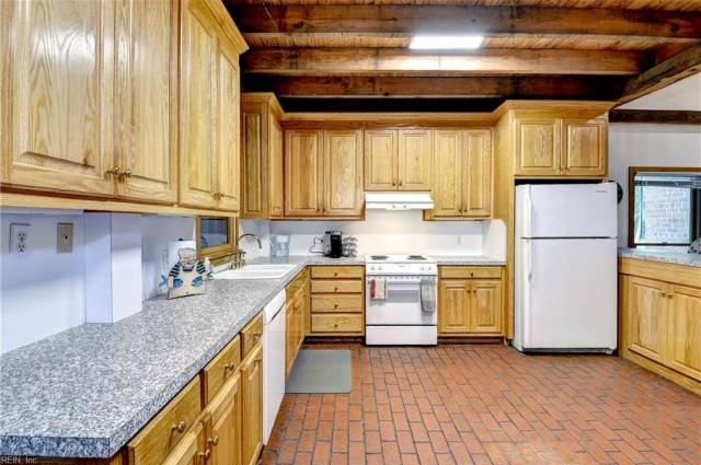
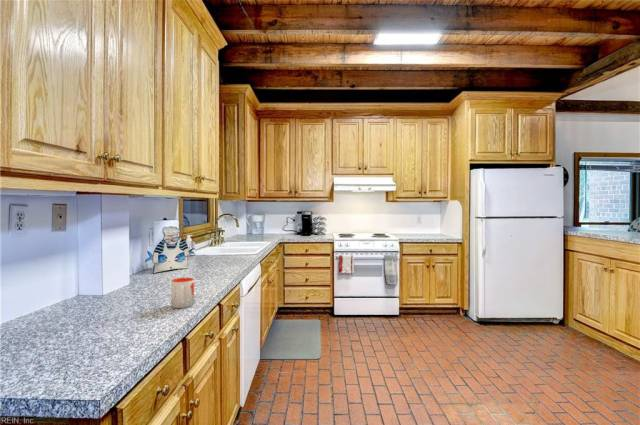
+ mug (182, 293)
